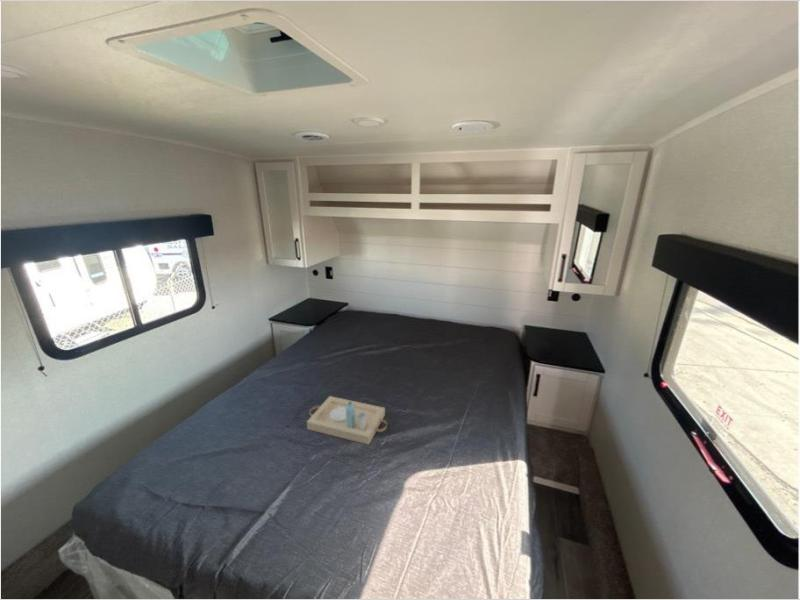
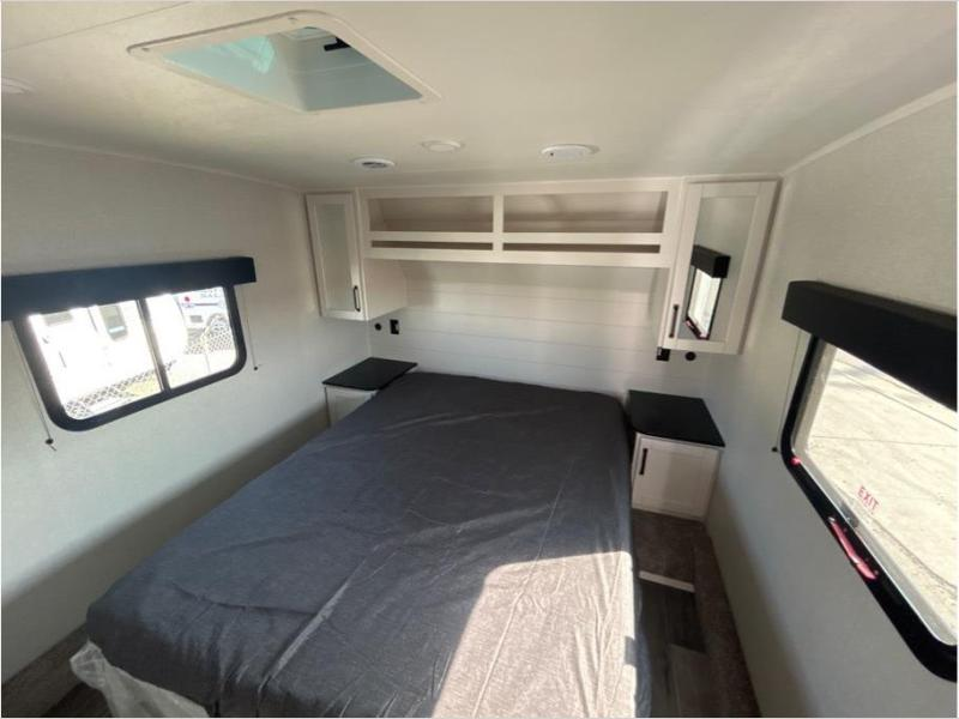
- serving tray (346, 408)
